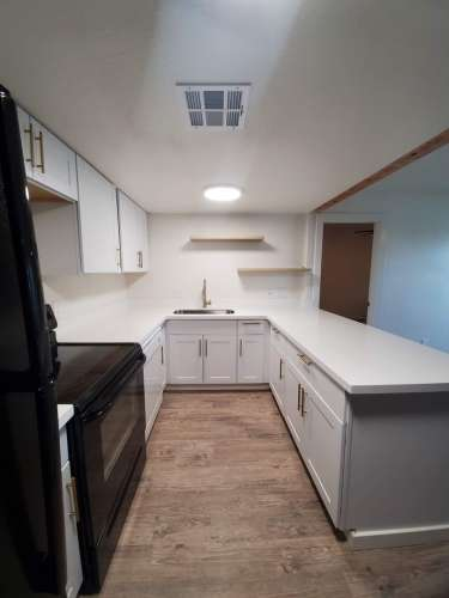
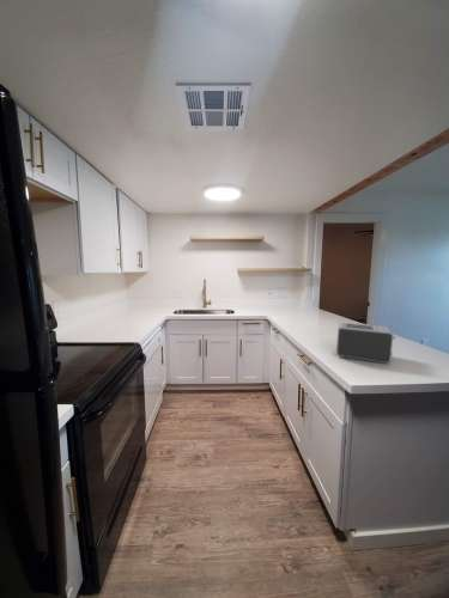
+ toaster (364, 341)
